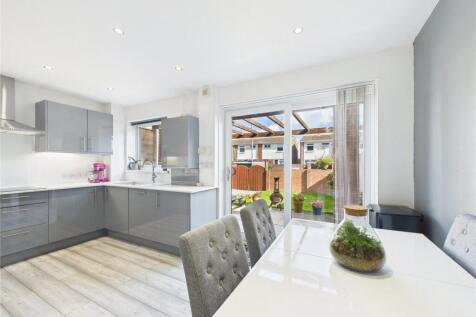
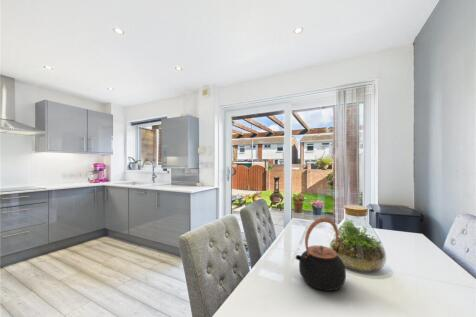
+ teapot (318, 250)
